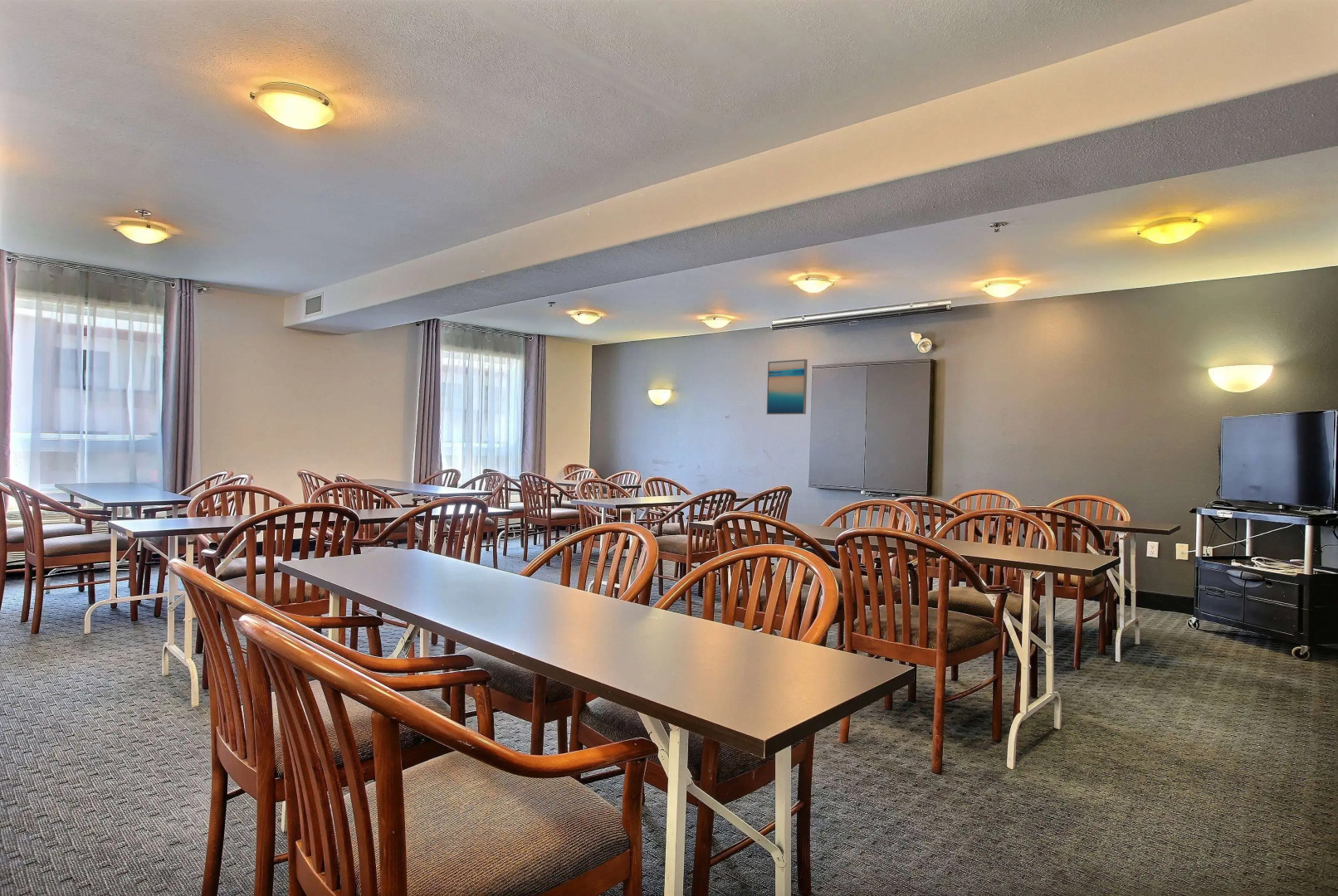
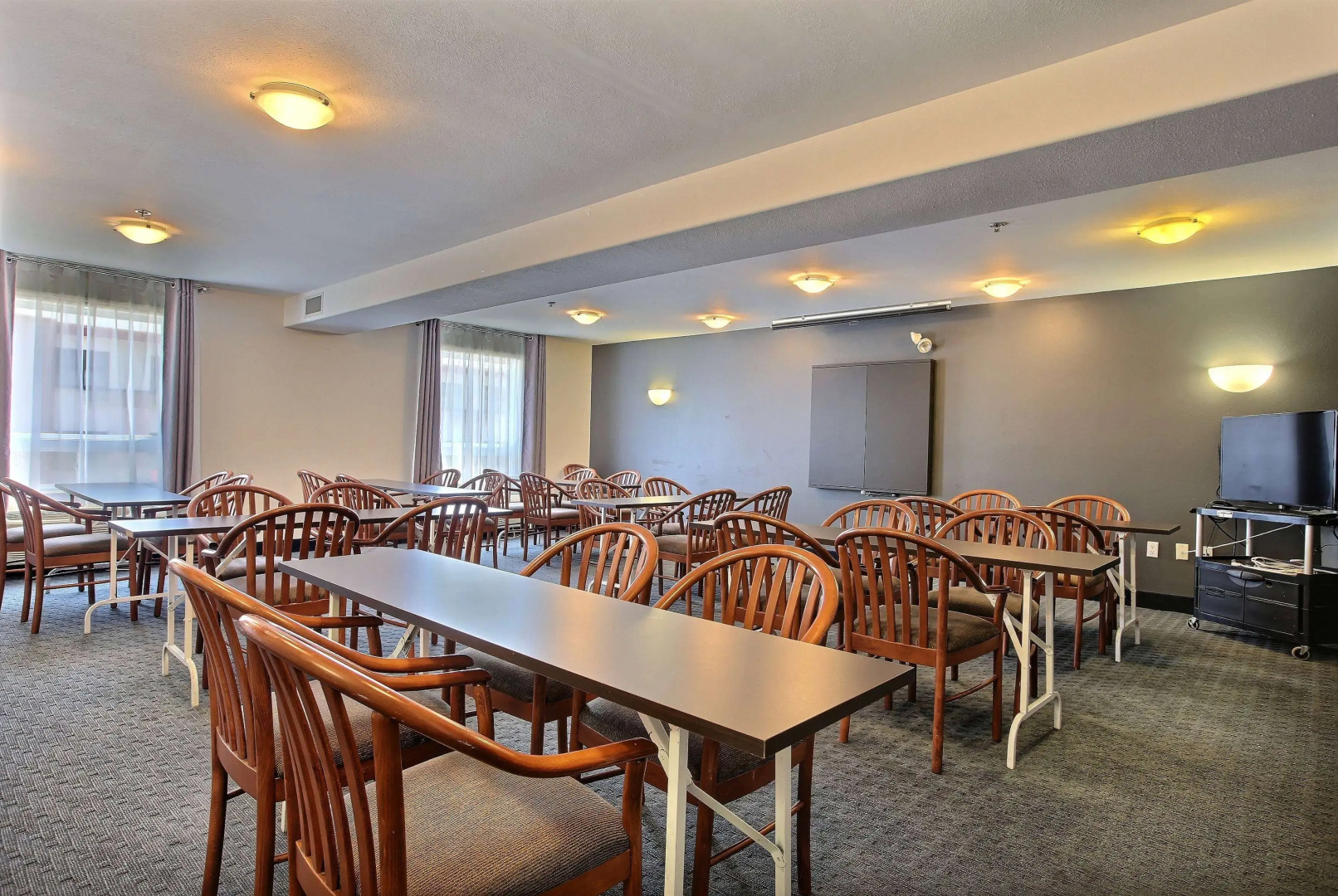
- wall art (786, 387)
